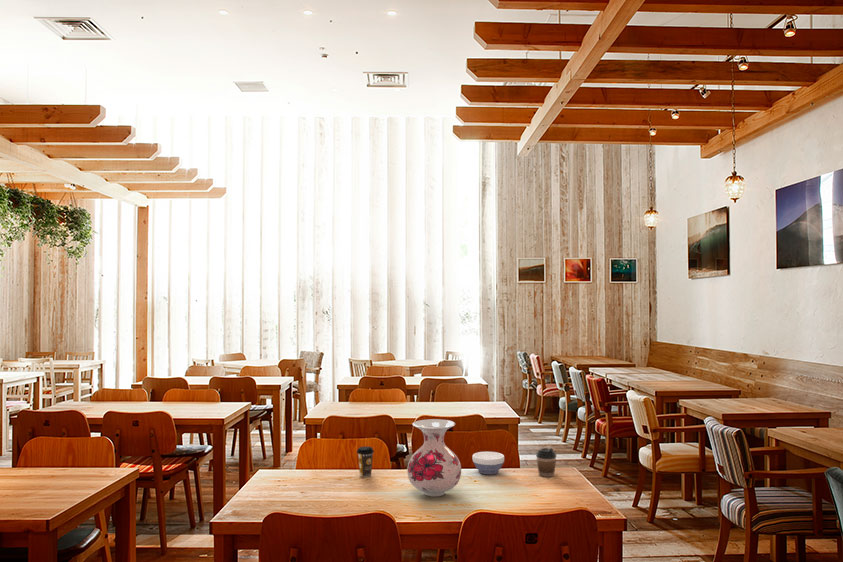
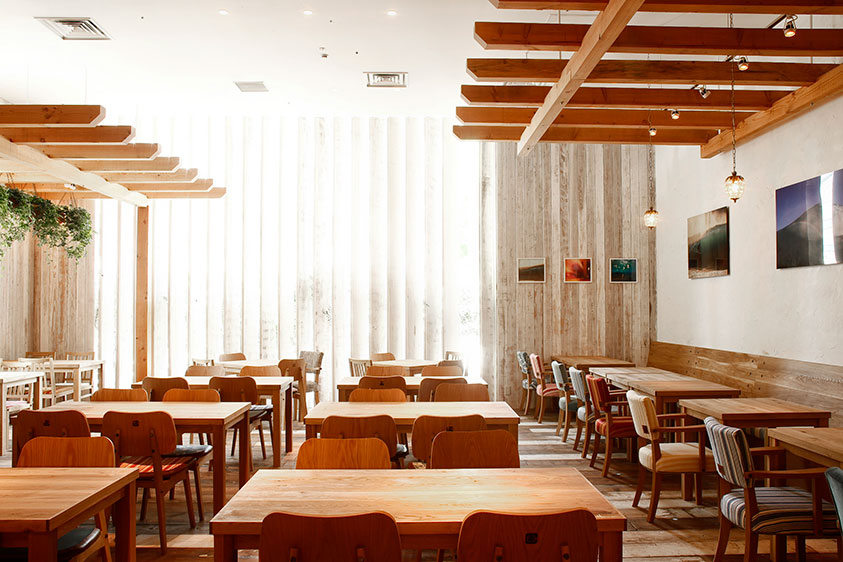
- bowl (488, 463)
- coffee cup (365, 461)
- vase (434, 458)
- coffee cup (546, 461)
